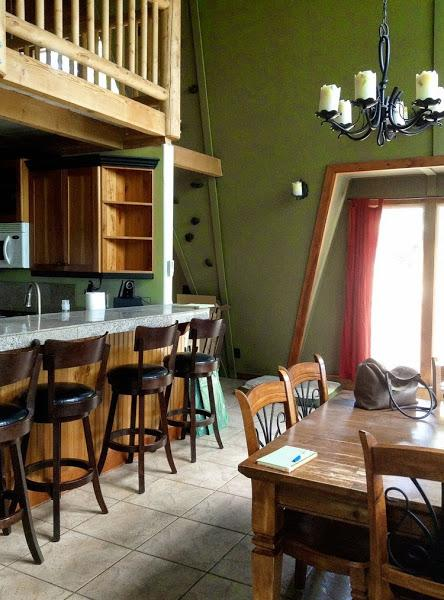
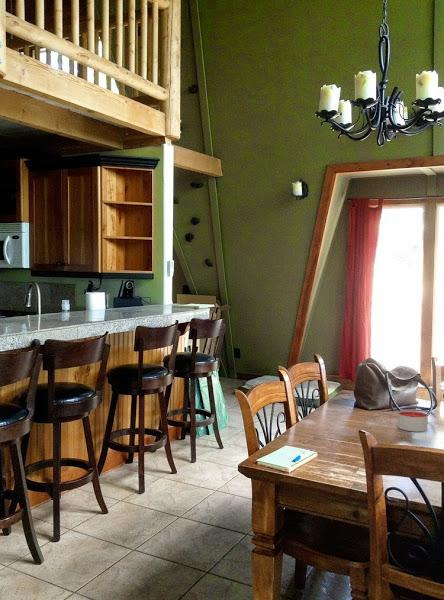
+ candle (412, 420)
